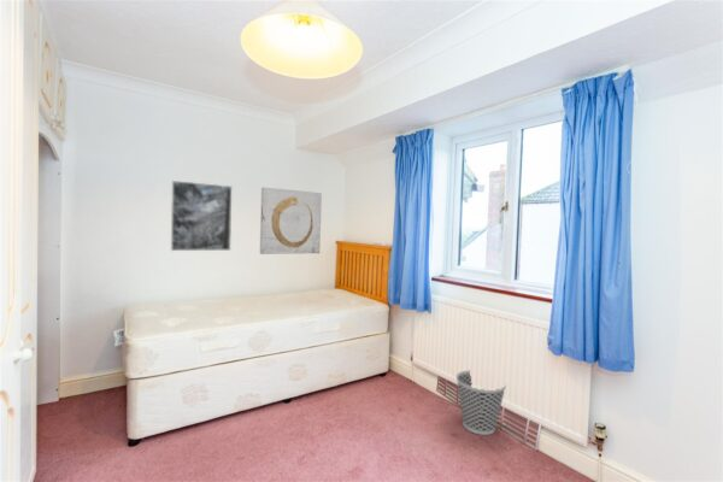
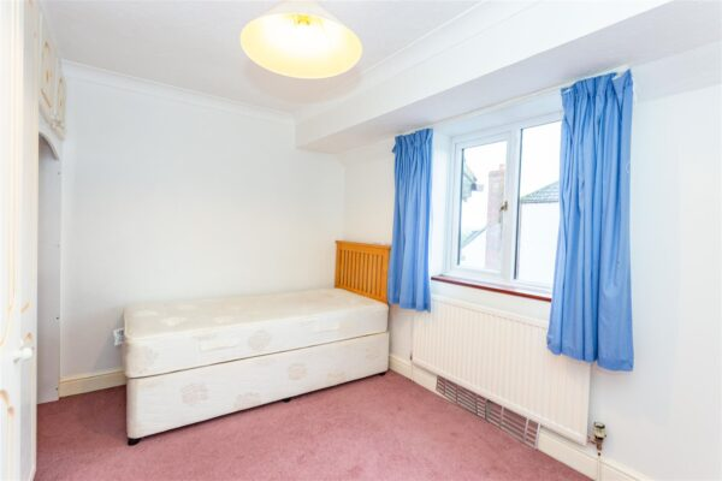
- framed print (202, 217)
- wall art (292, 222)
- wastebasket (480, 402)
